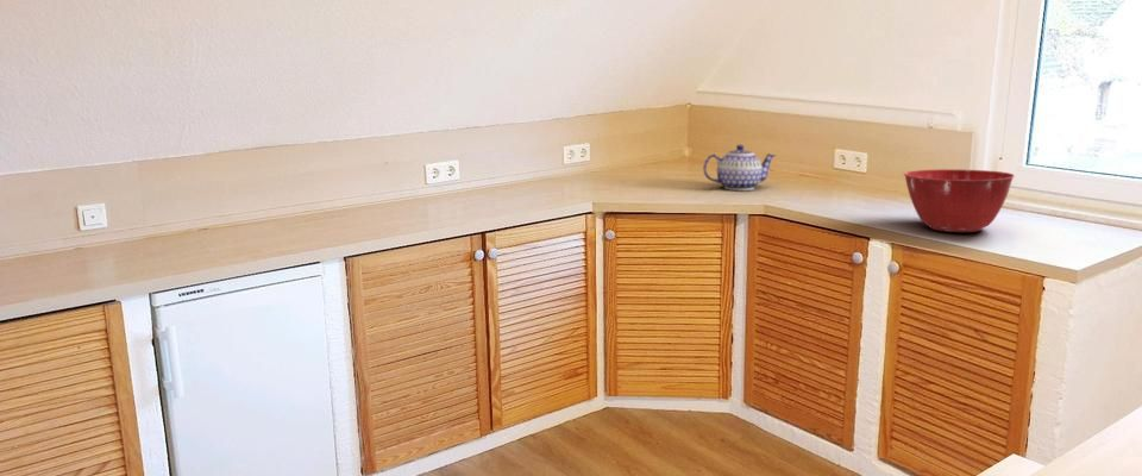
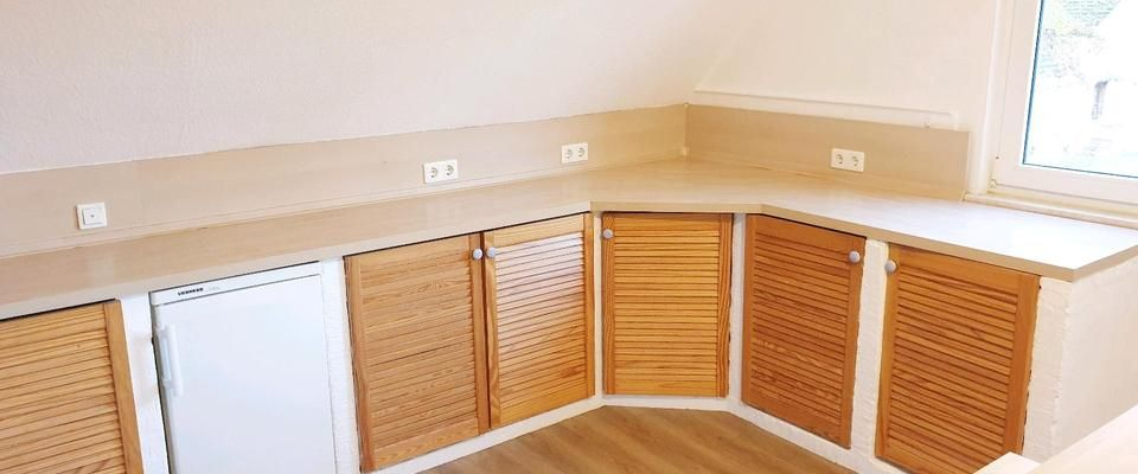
- teapot (739, 167)
- mixing bowl (956, 200)
